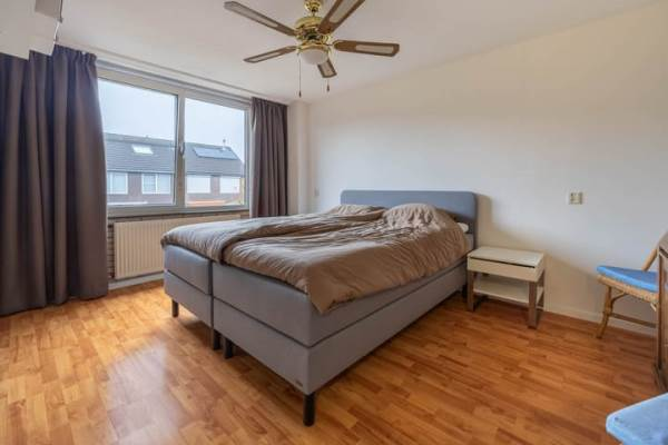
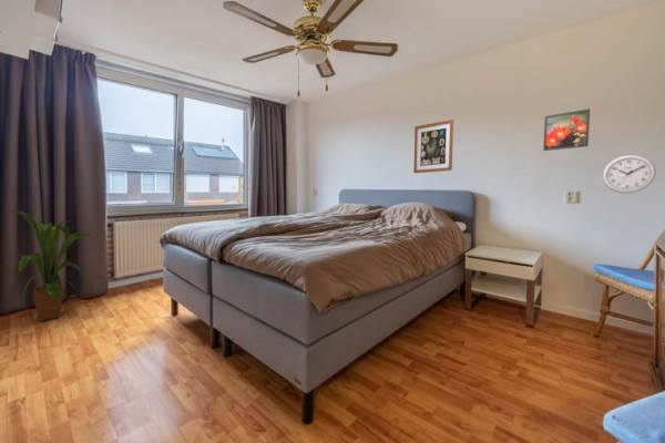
+ house plant (61, 262)
+ wall art (432, 147)
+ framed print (565, 131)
+ wall clock (627, 174)
